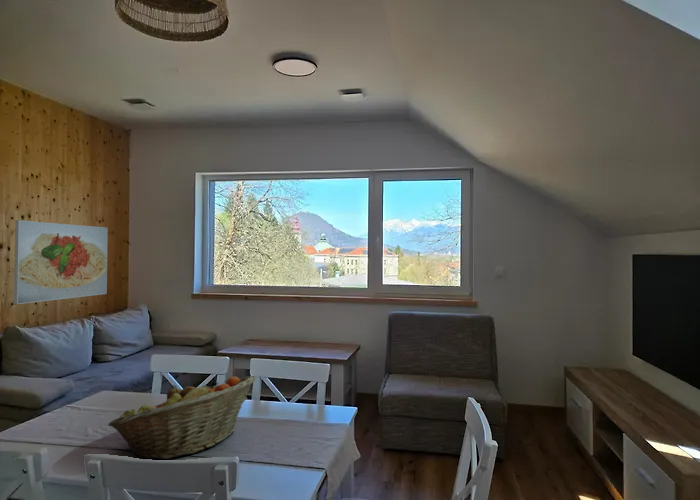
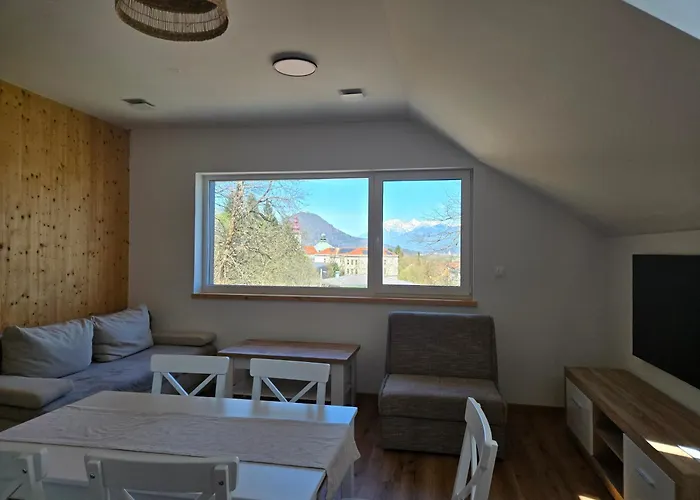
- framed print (66, 261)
- fruit basket (188, 410)
